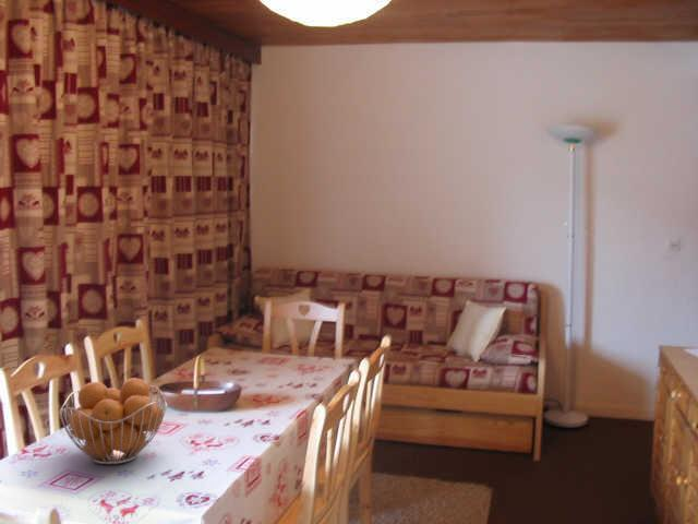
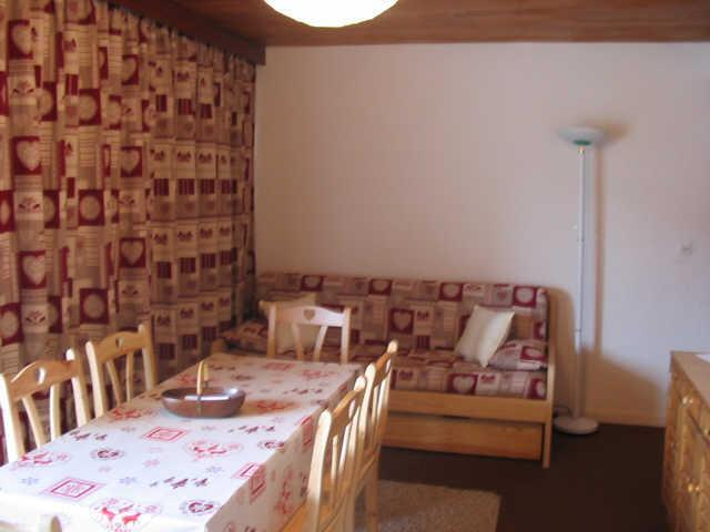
- fruit basket (113, 419)
